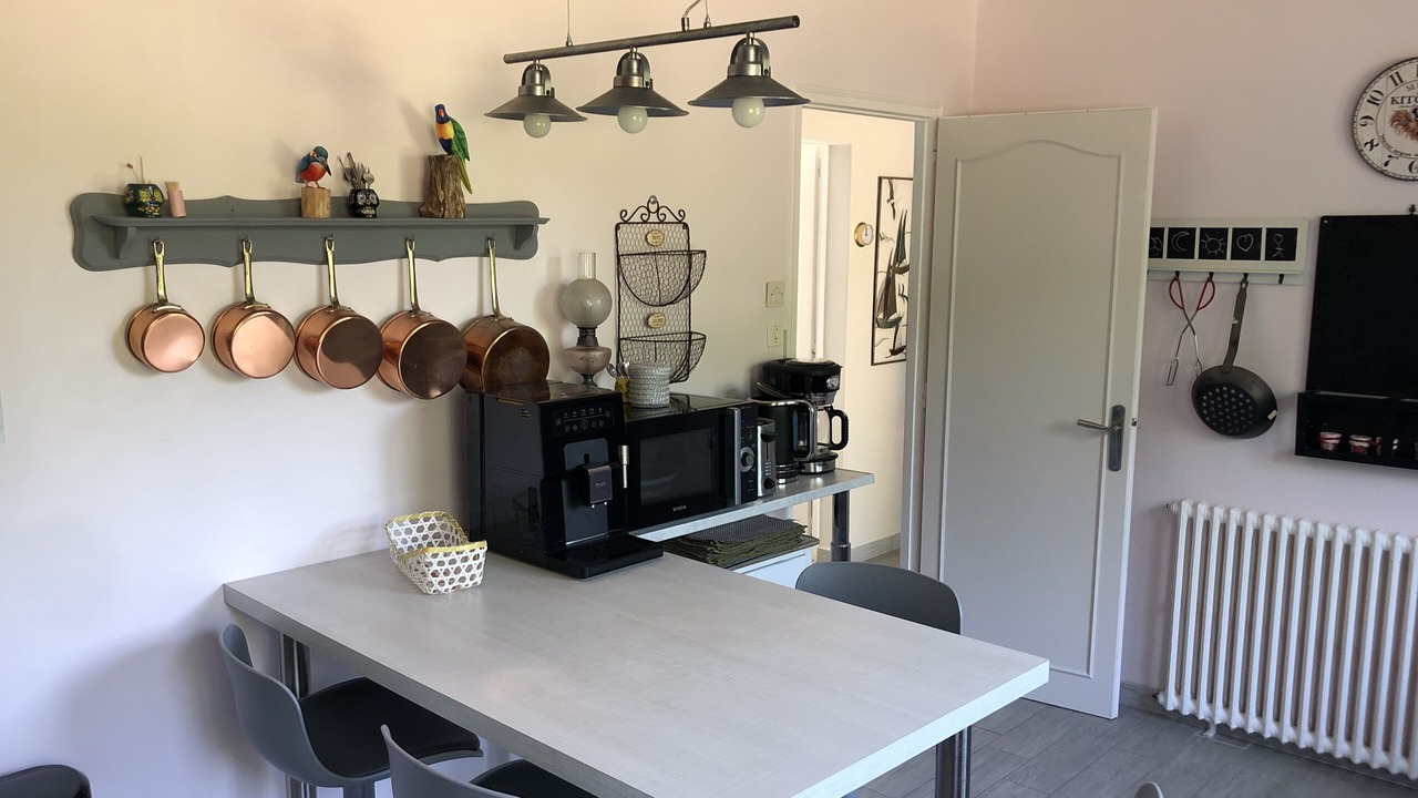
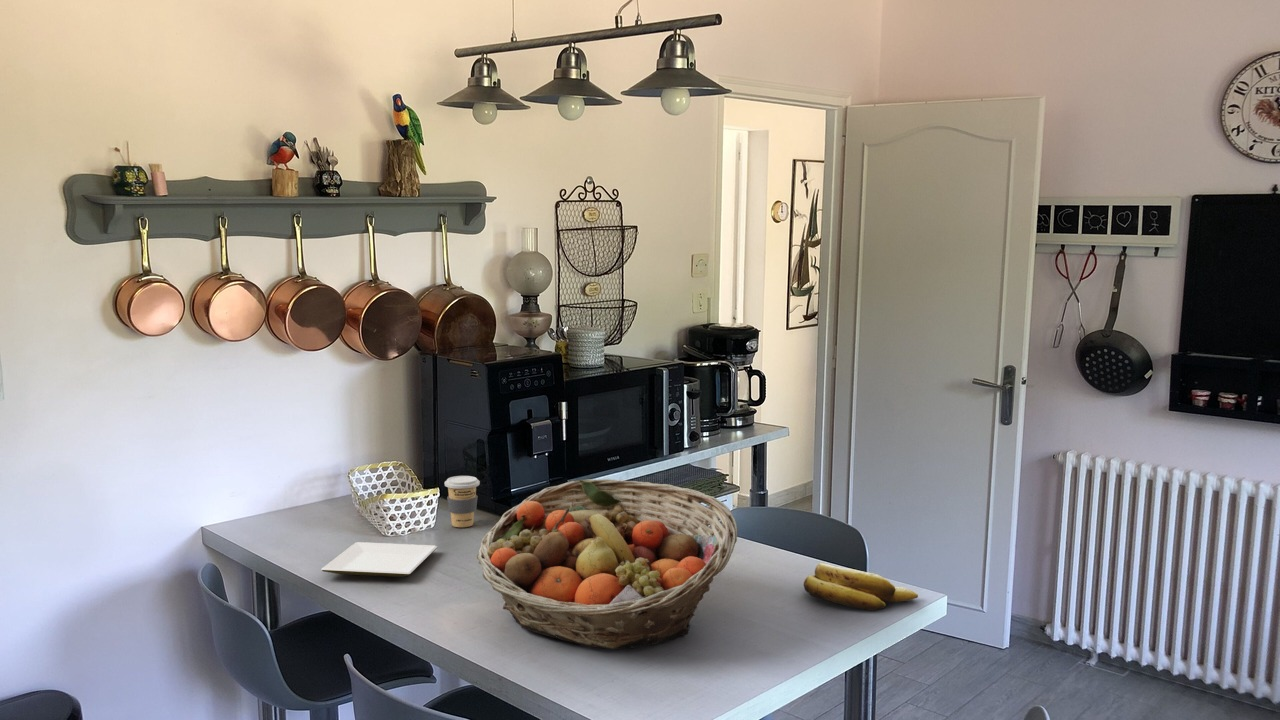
+ fruit basket (606, 558)
+ plate (381, 561)
+ coffee cup (462, 501)
+ banana (857, 578)
